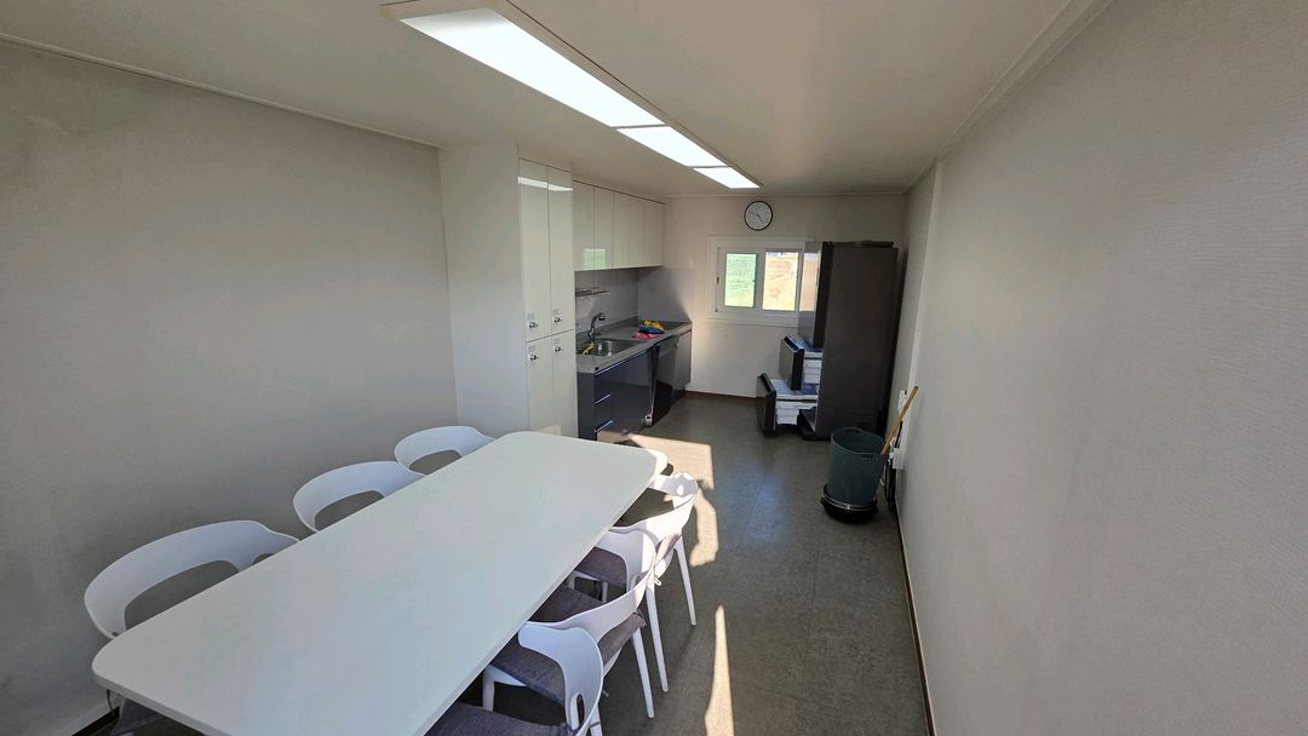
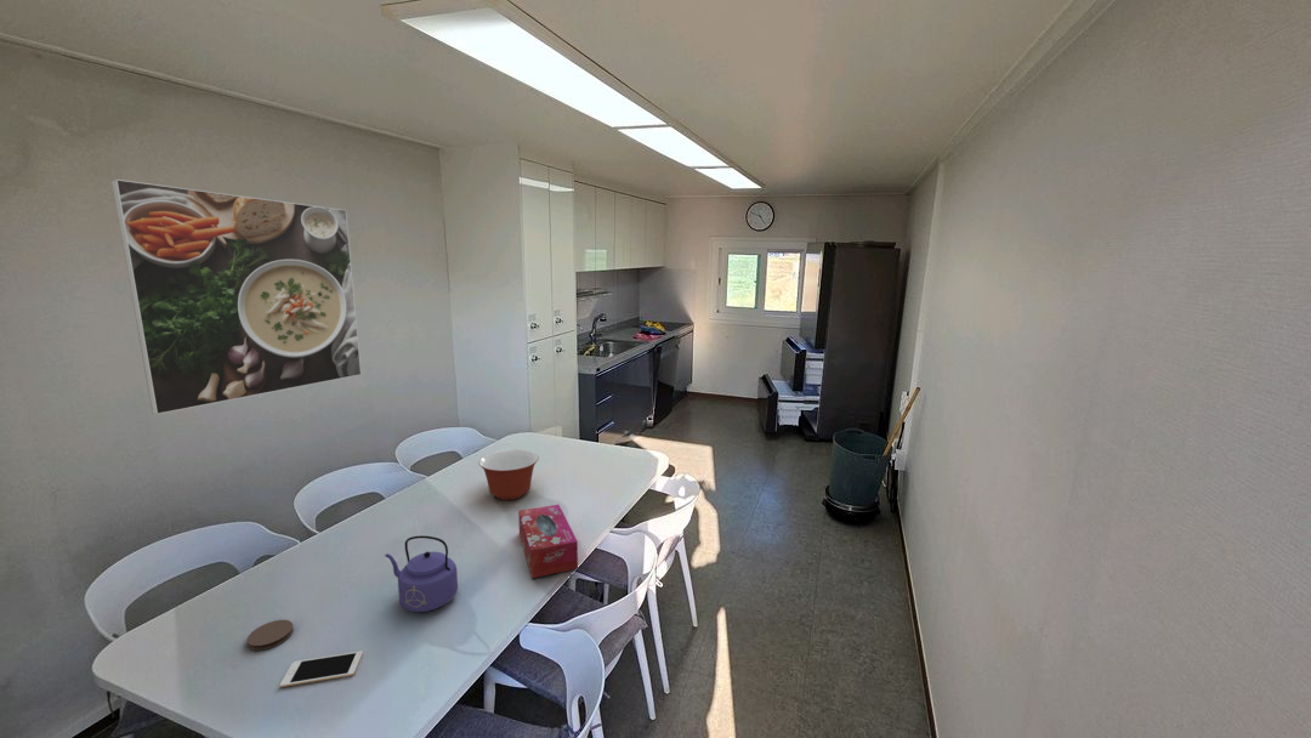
+ coaster (271, 634)
+ tissue box (546, 538)
+ kettle (419, 566)
+ cell phone (323, 668)
+ mixing bowl (509, 476)
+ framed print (262, 297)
